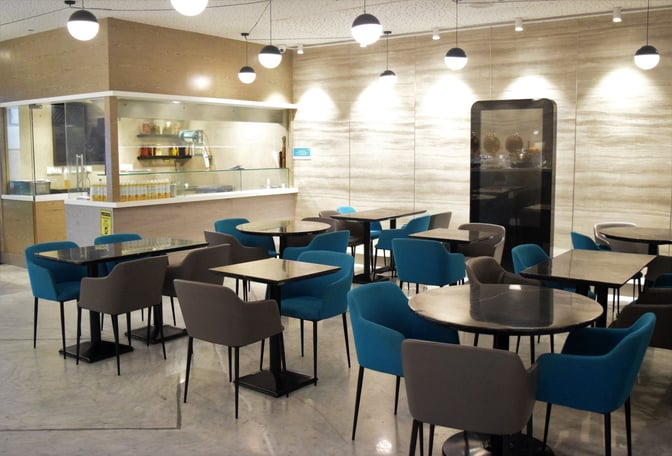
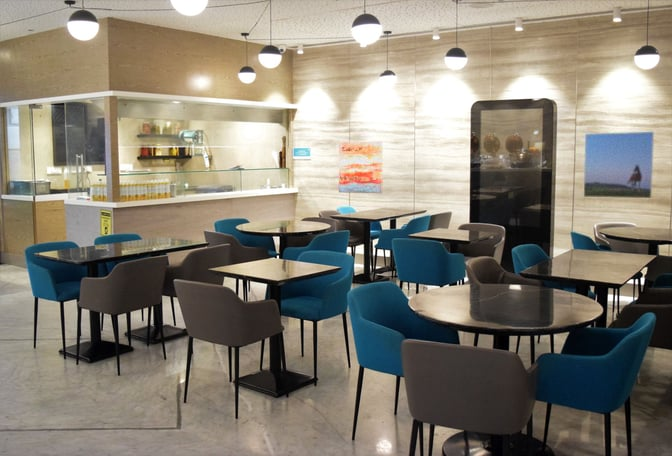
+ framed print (617, 165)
+ wall art (360, 167)
